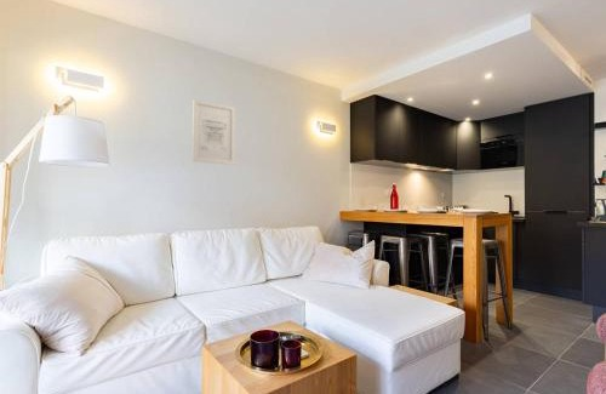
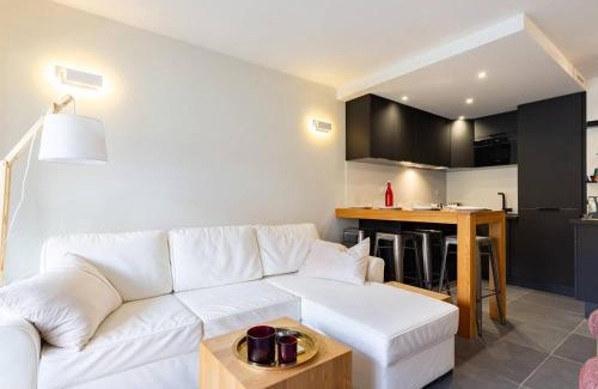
- wall art (215, 133)
